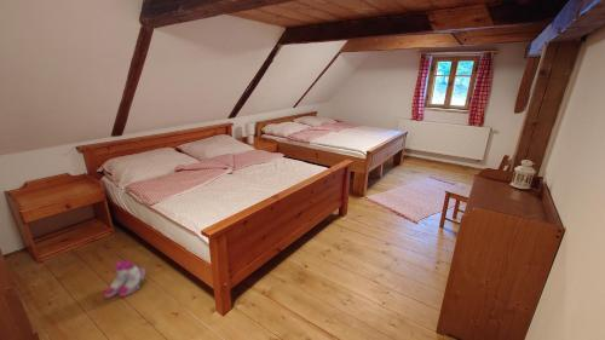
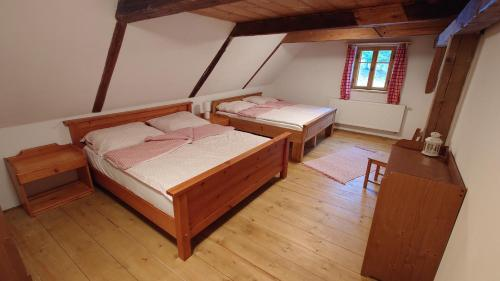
- boots (123, 275)
